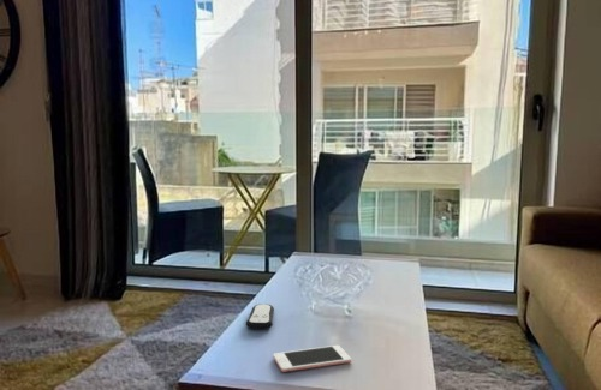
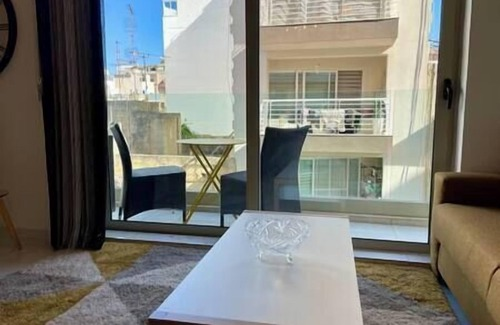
- cell phone (311, 358)
- remote control (261, 316)
